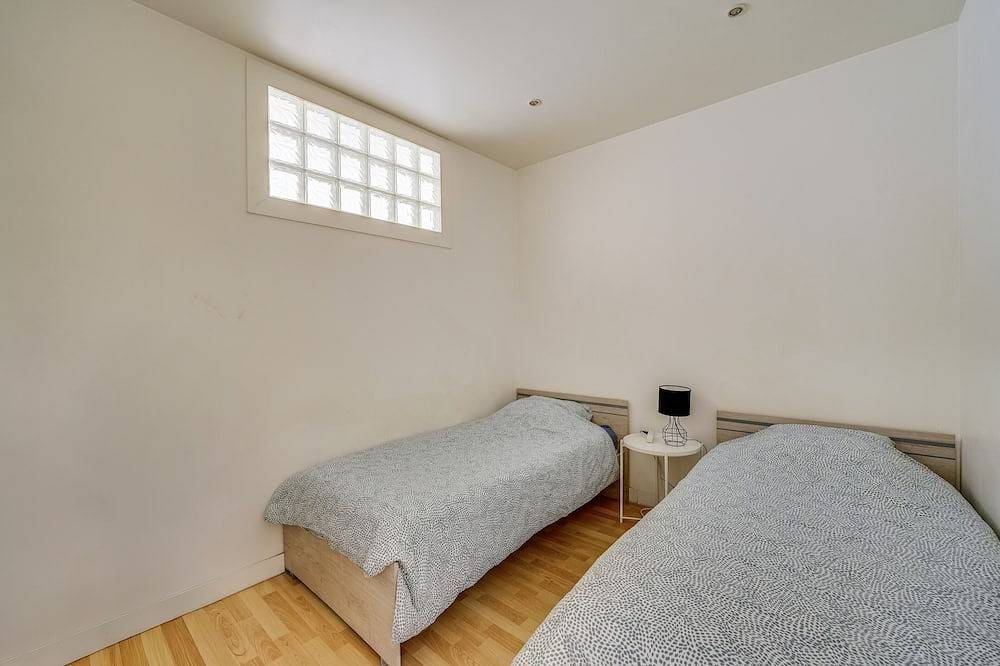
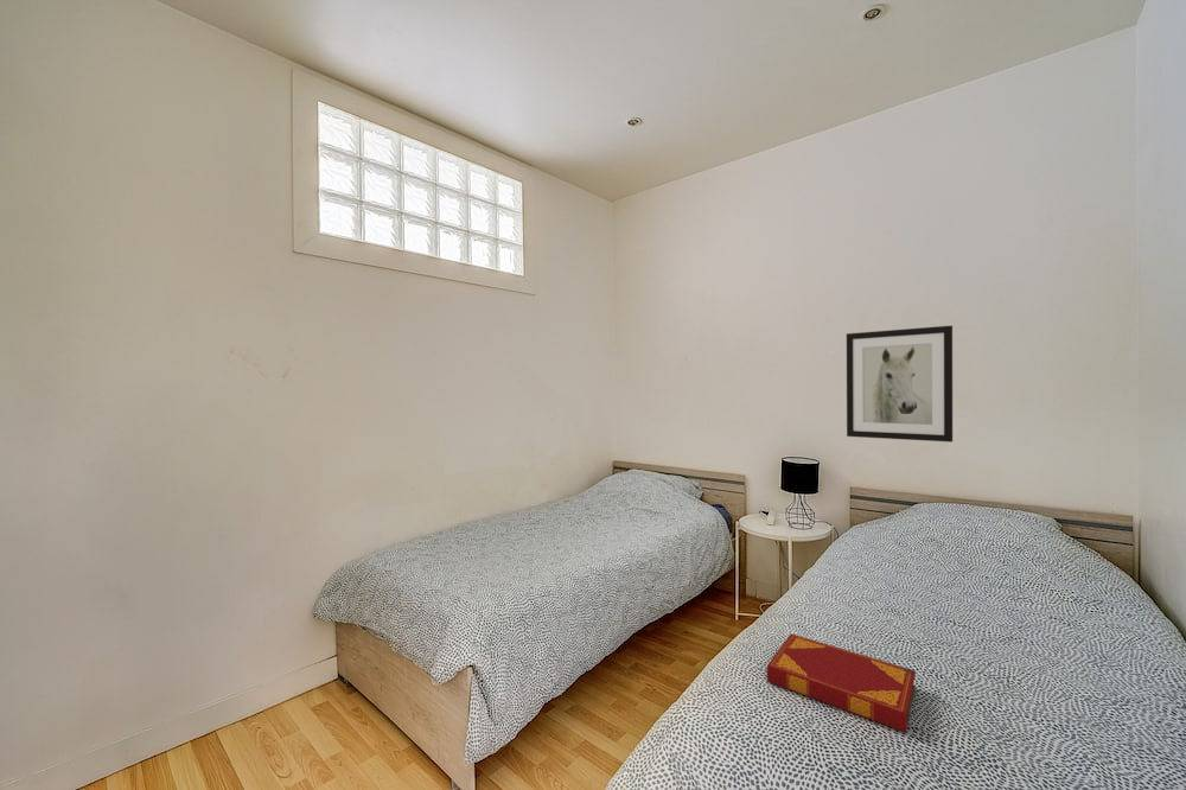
+ wall art (895, 384)
+ hardback book (840, 676)
